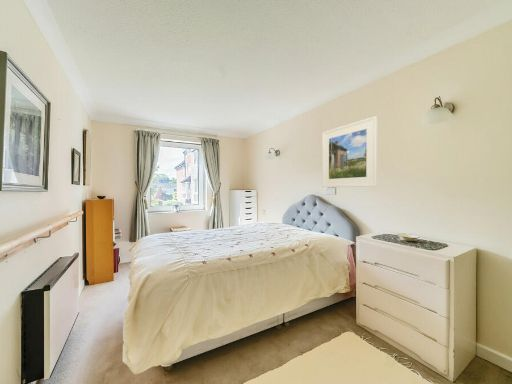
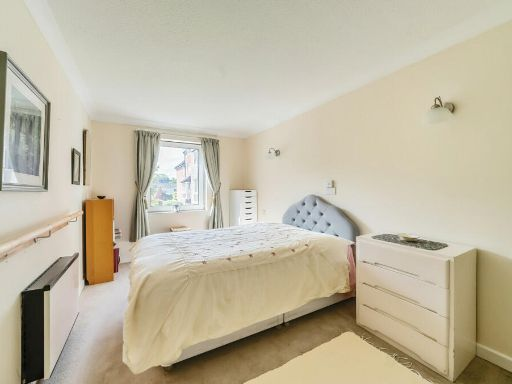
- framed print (346, 156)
